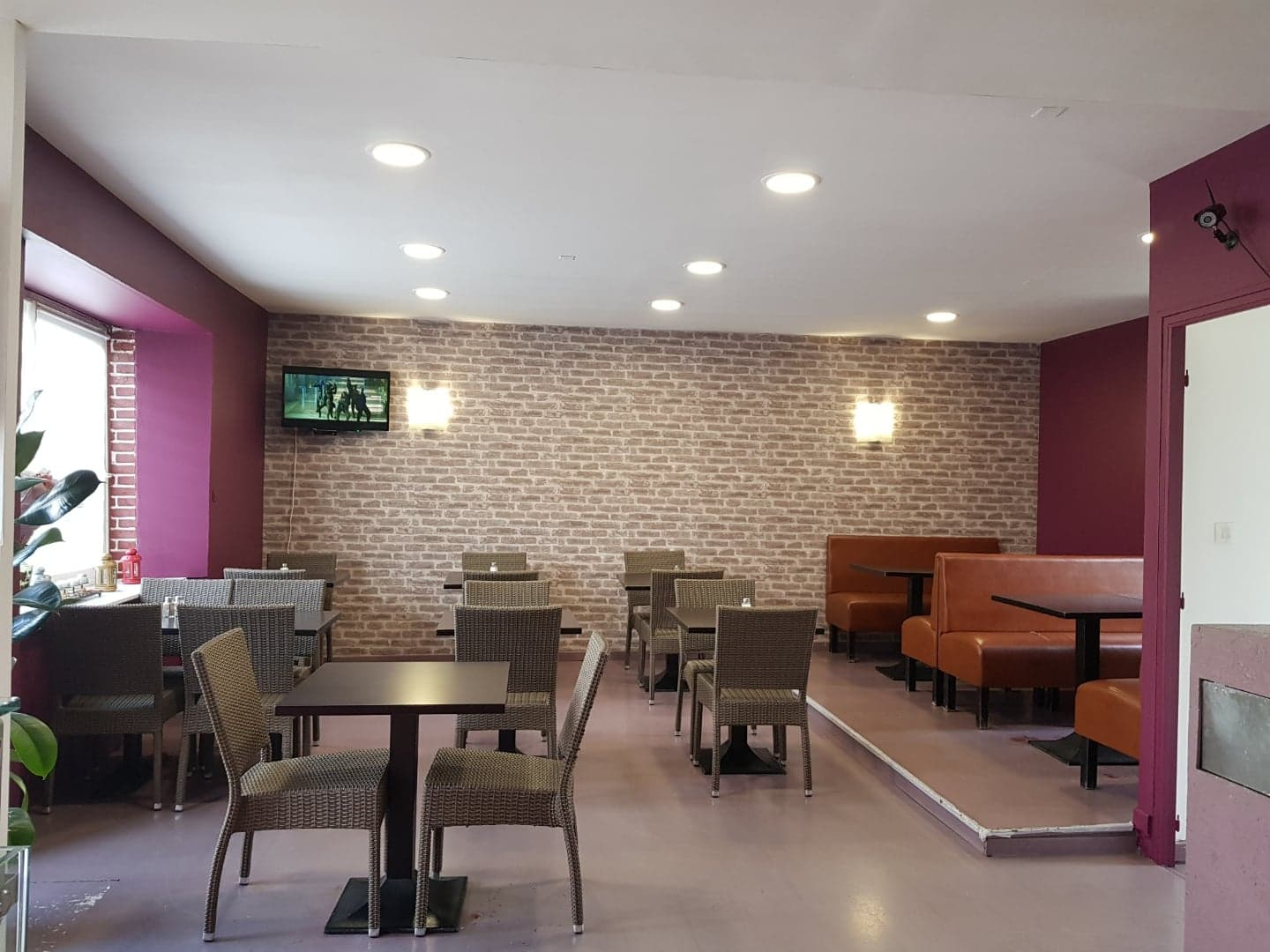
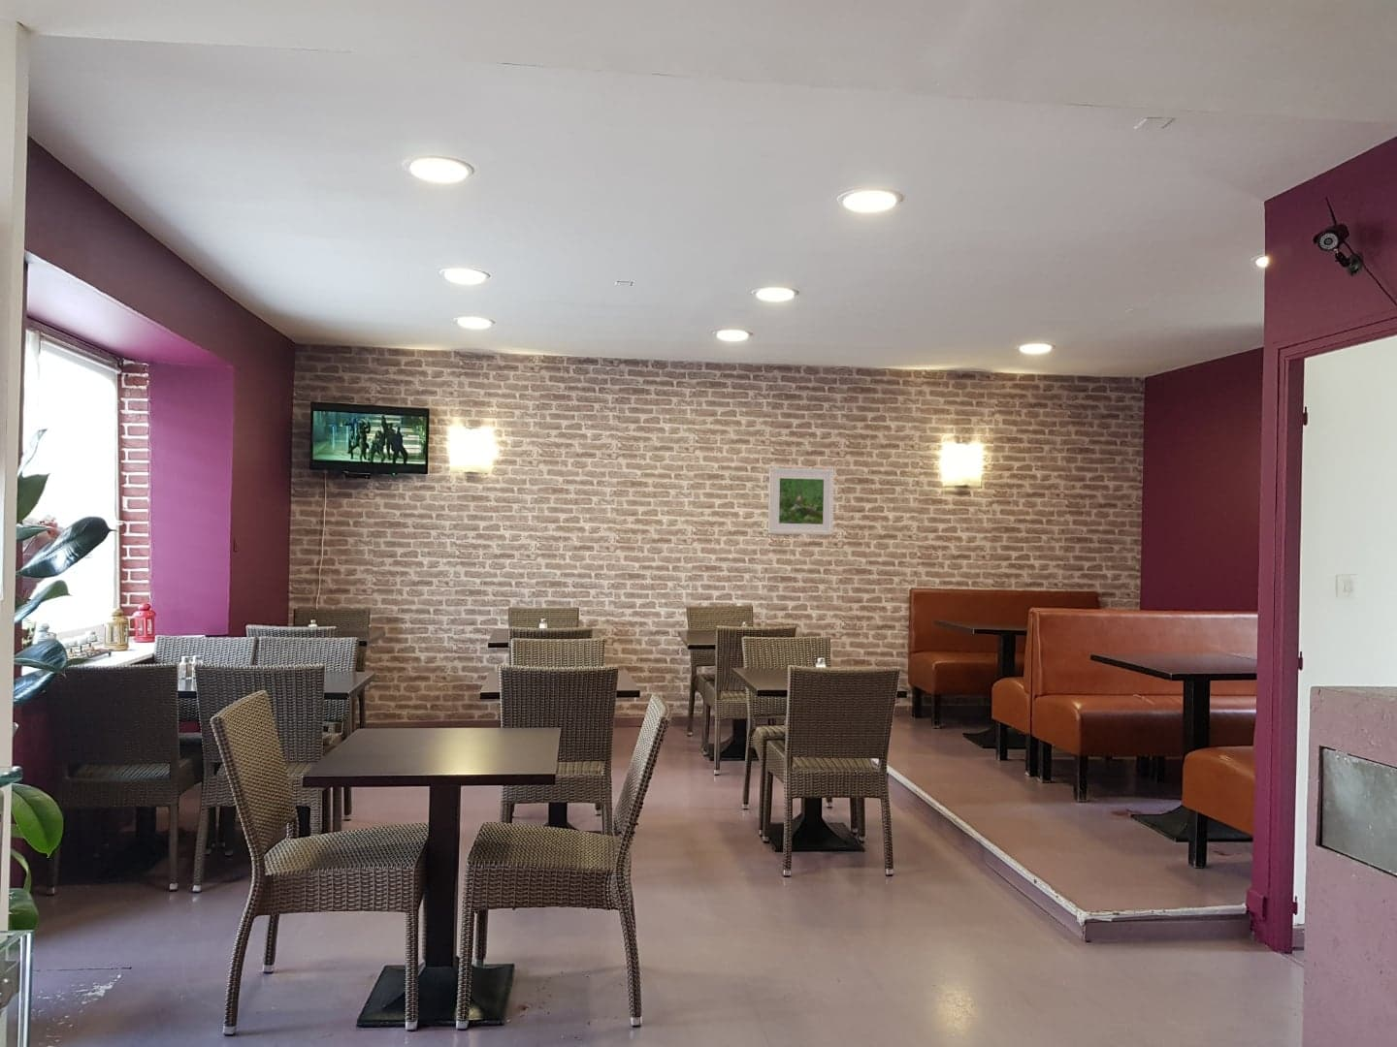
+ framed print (801, 502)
